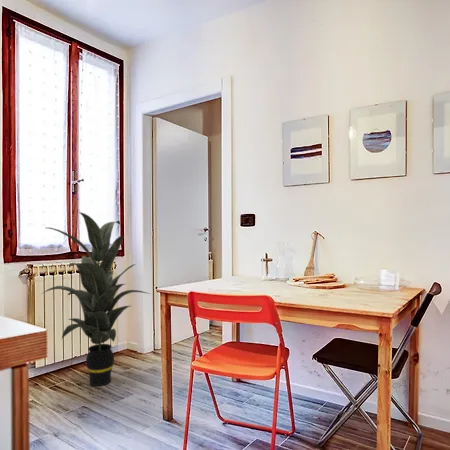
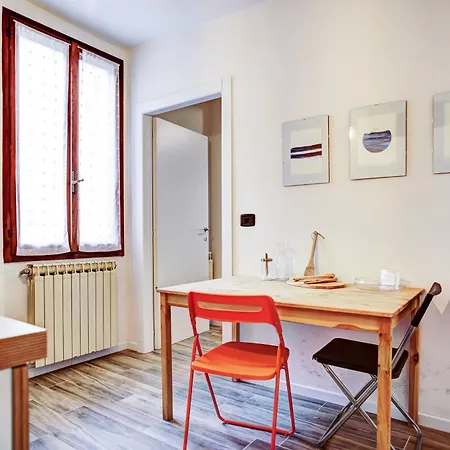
- indoor plant (91, 297)
